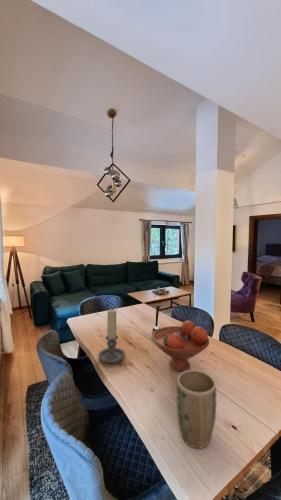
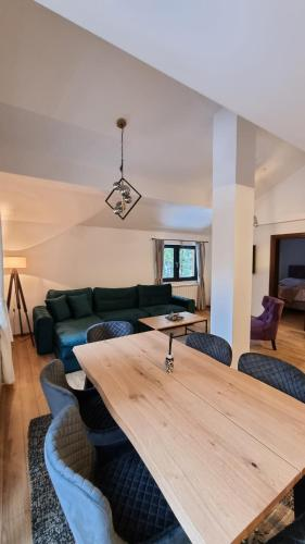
- plant pot (195, 408)
- fruit bowl (179, 345)
- candle holder (111, 332)
